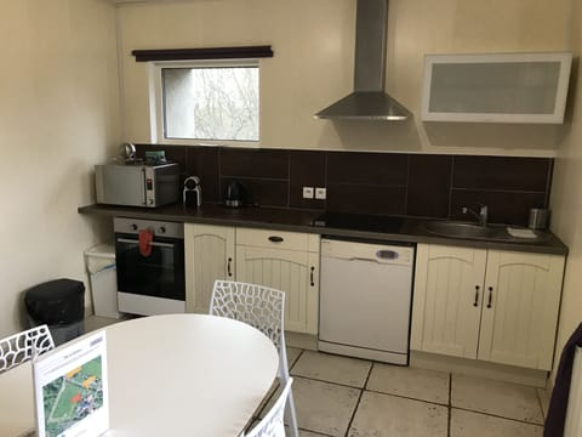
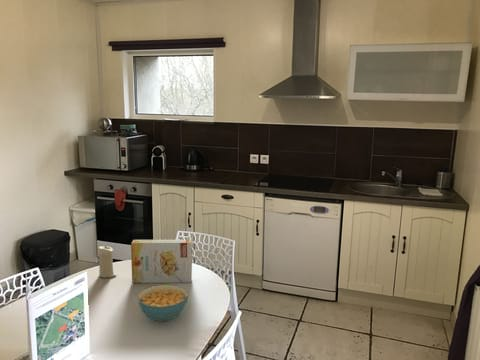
+ cereal bowl (163, 306)
+ candle (106, 260)
+ cereal box (162, 261)
